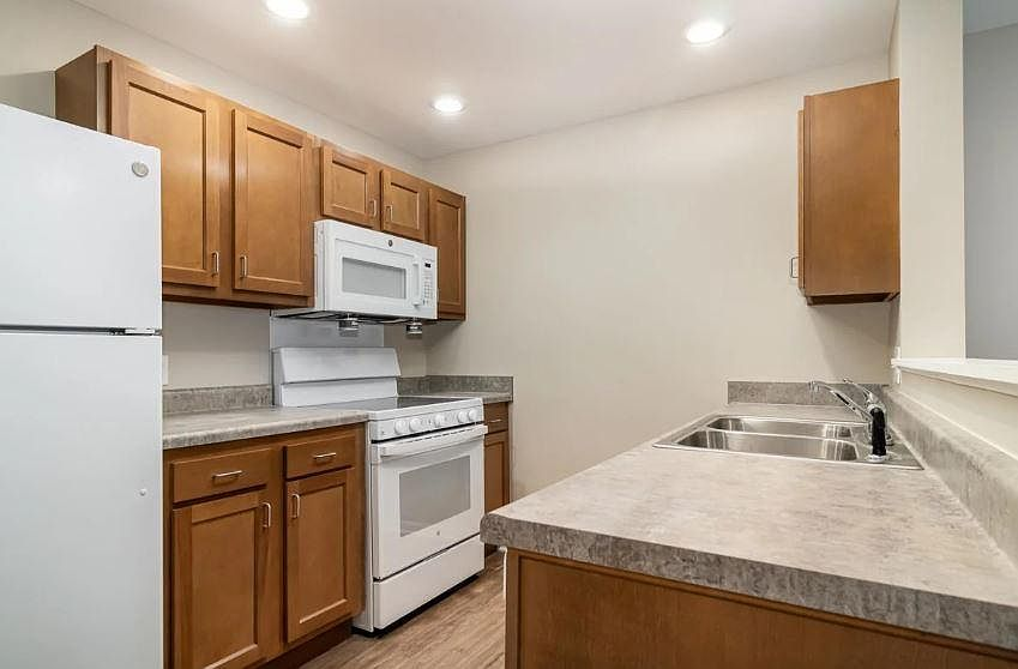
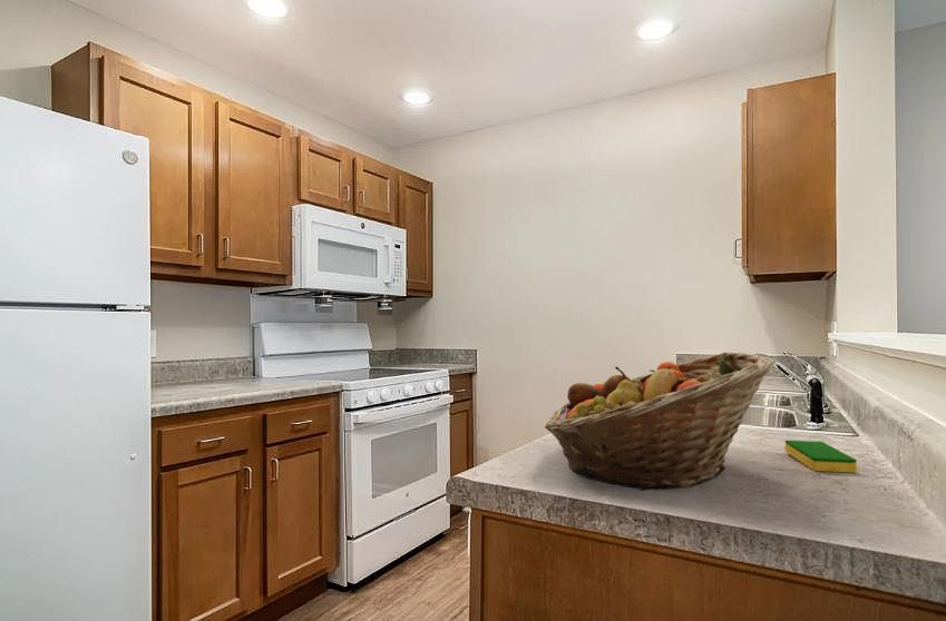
+ fruit basket (653, 407)
+ dish sponge (818, 455)
